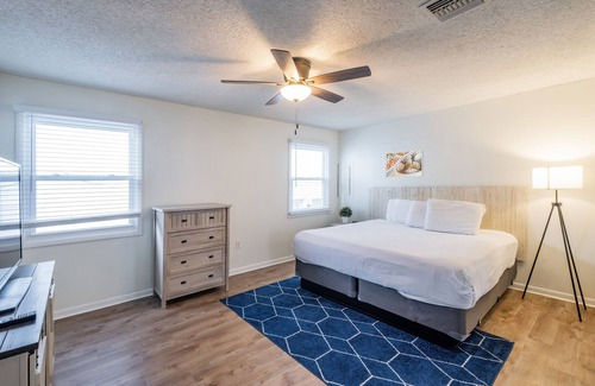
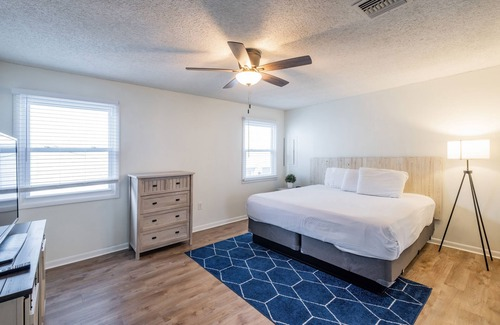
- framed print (403, 164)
